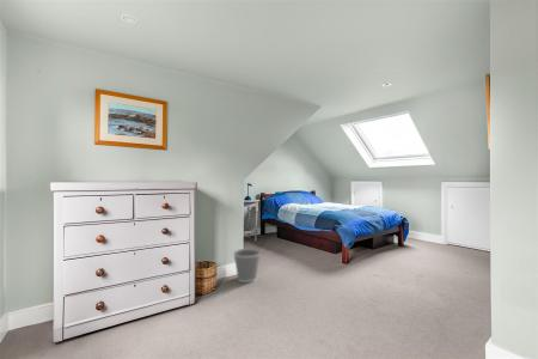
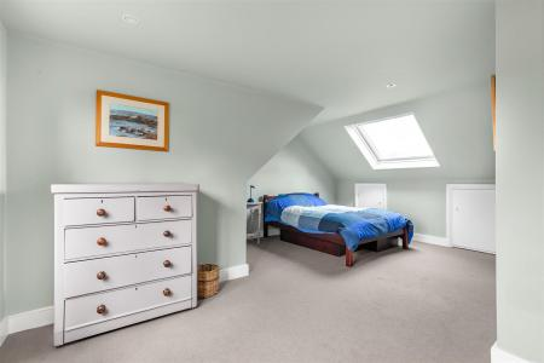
- wastebasket (246, 266)
